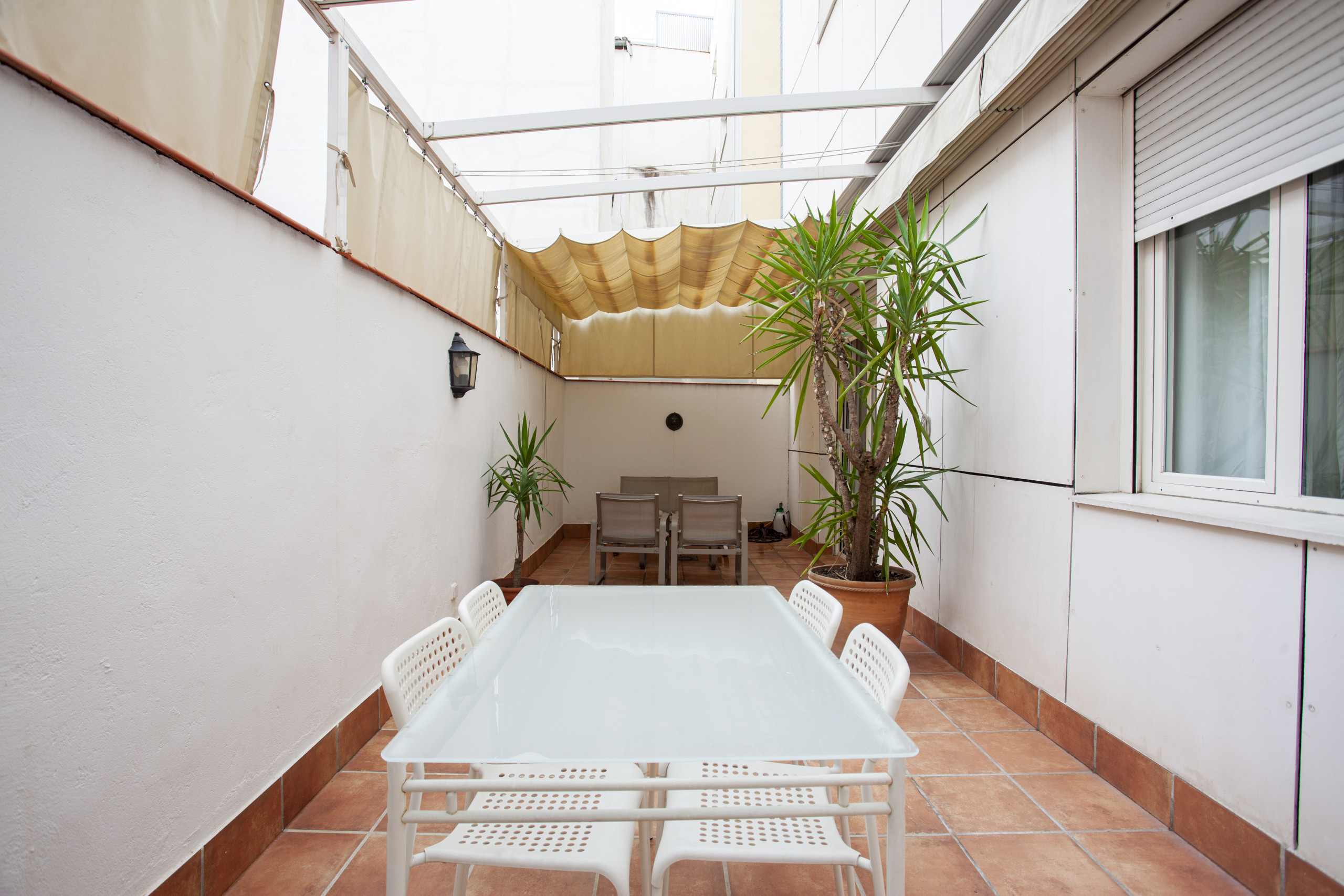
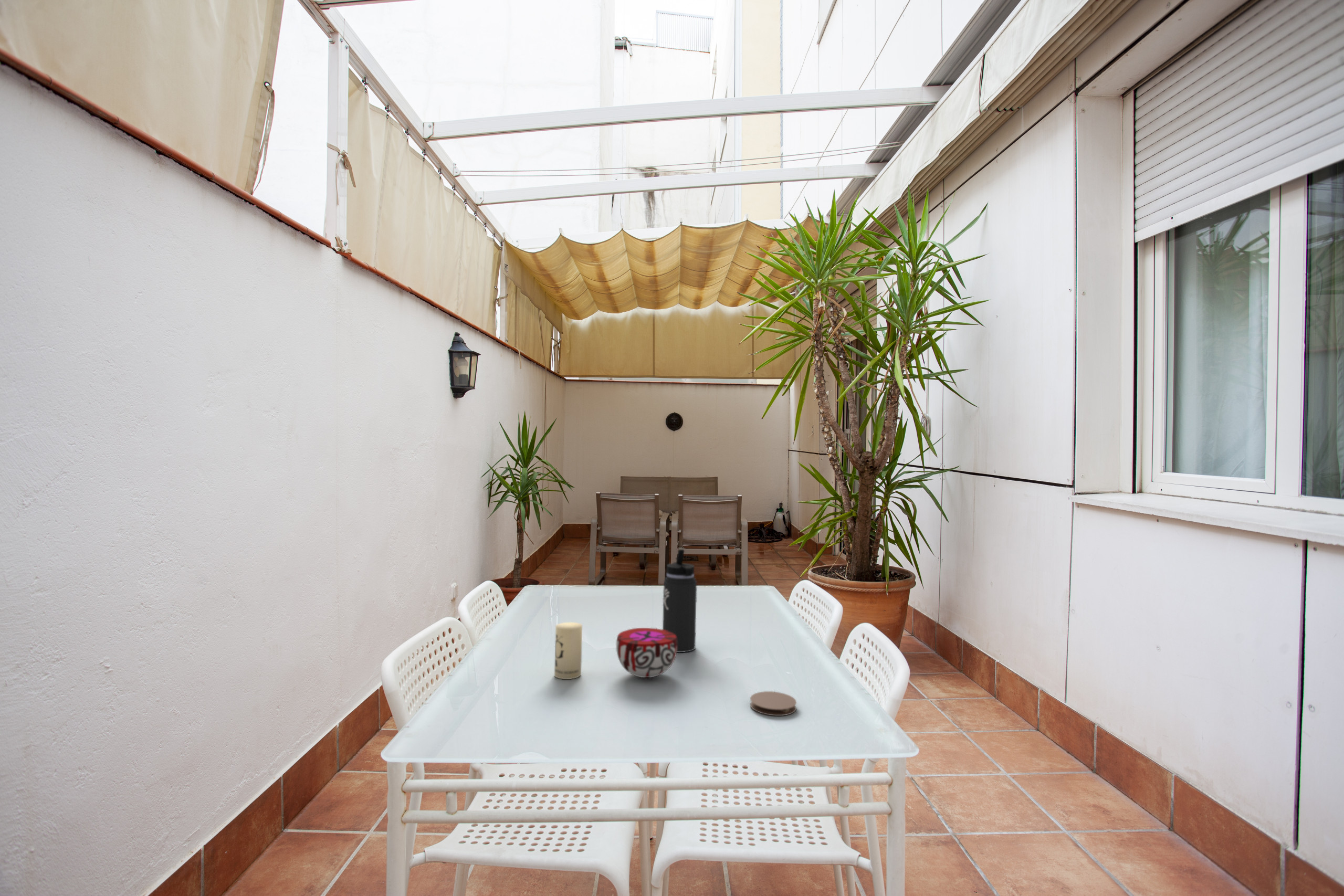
+ thermos bottle (681, 599)
+ decorative bowl (646, 655)
+ coaster (773, 703)
+ candle (568, 650)
